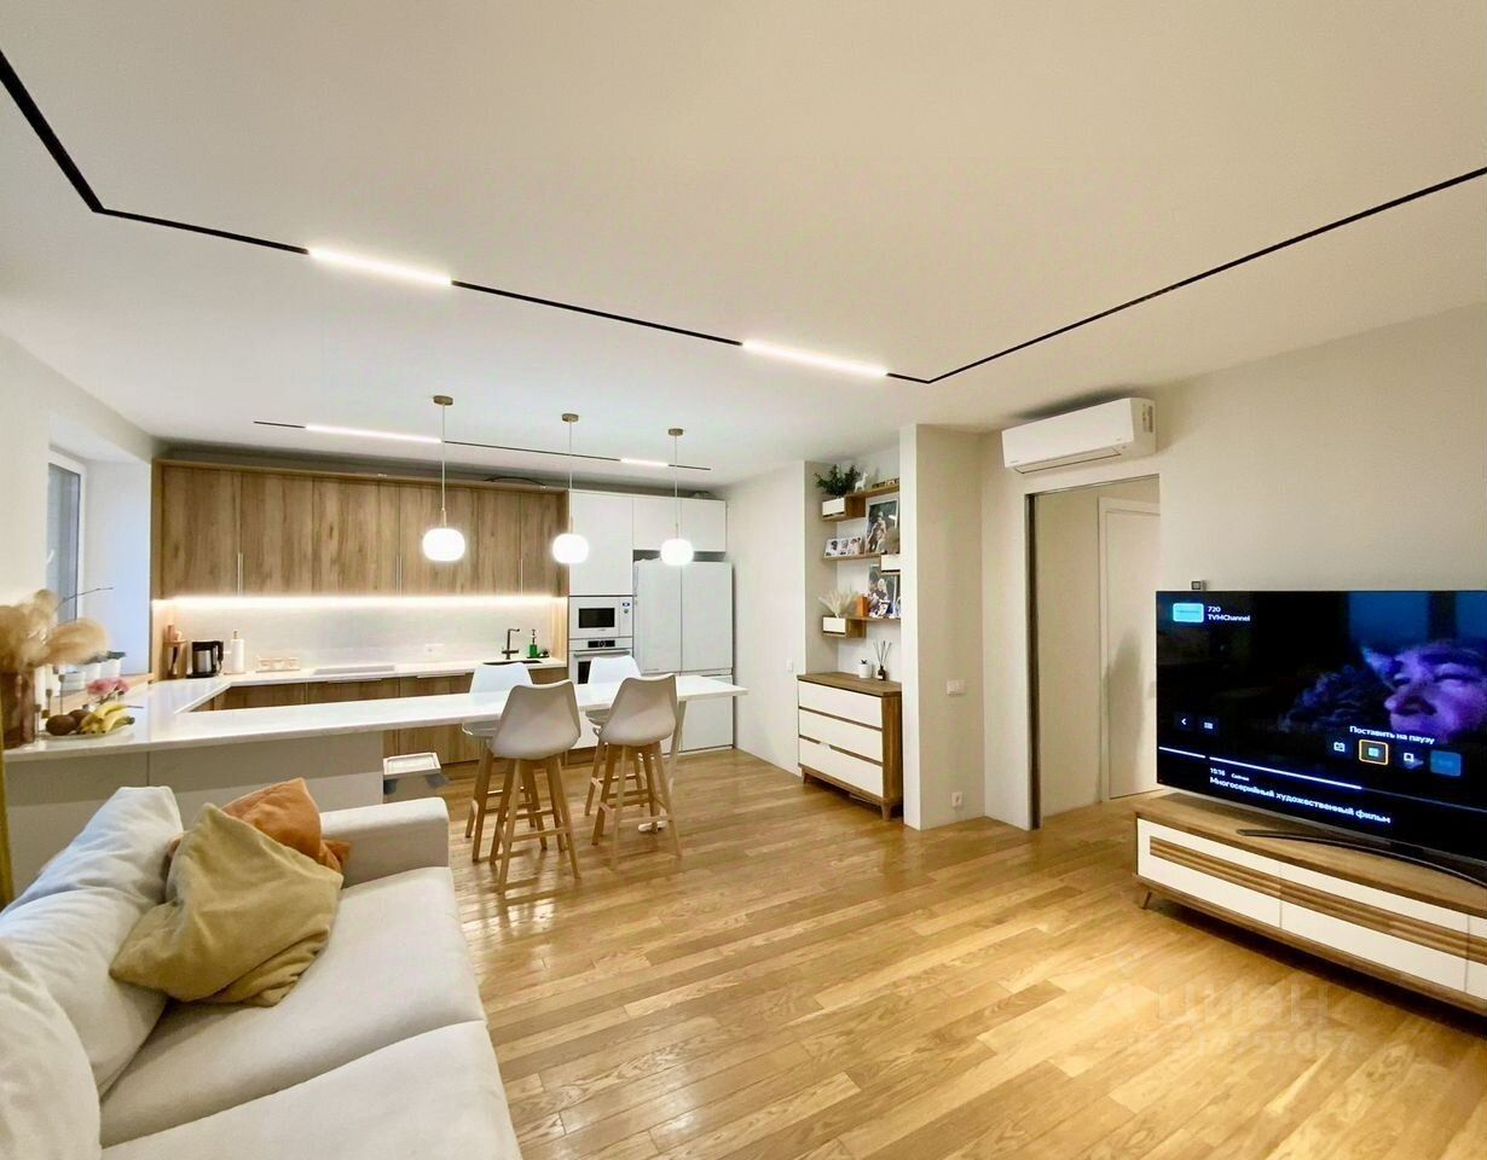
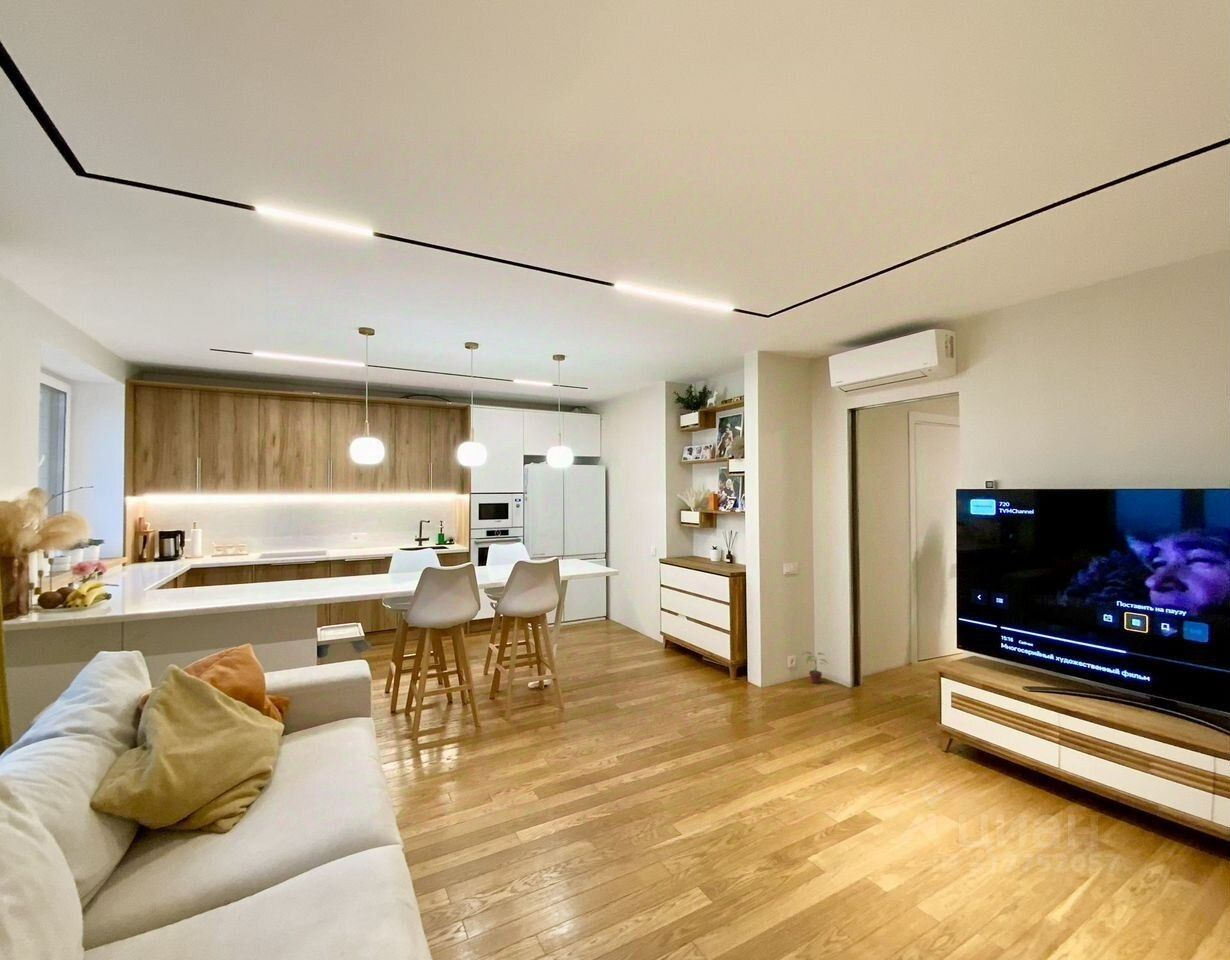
+ potted plant (815, 667)
